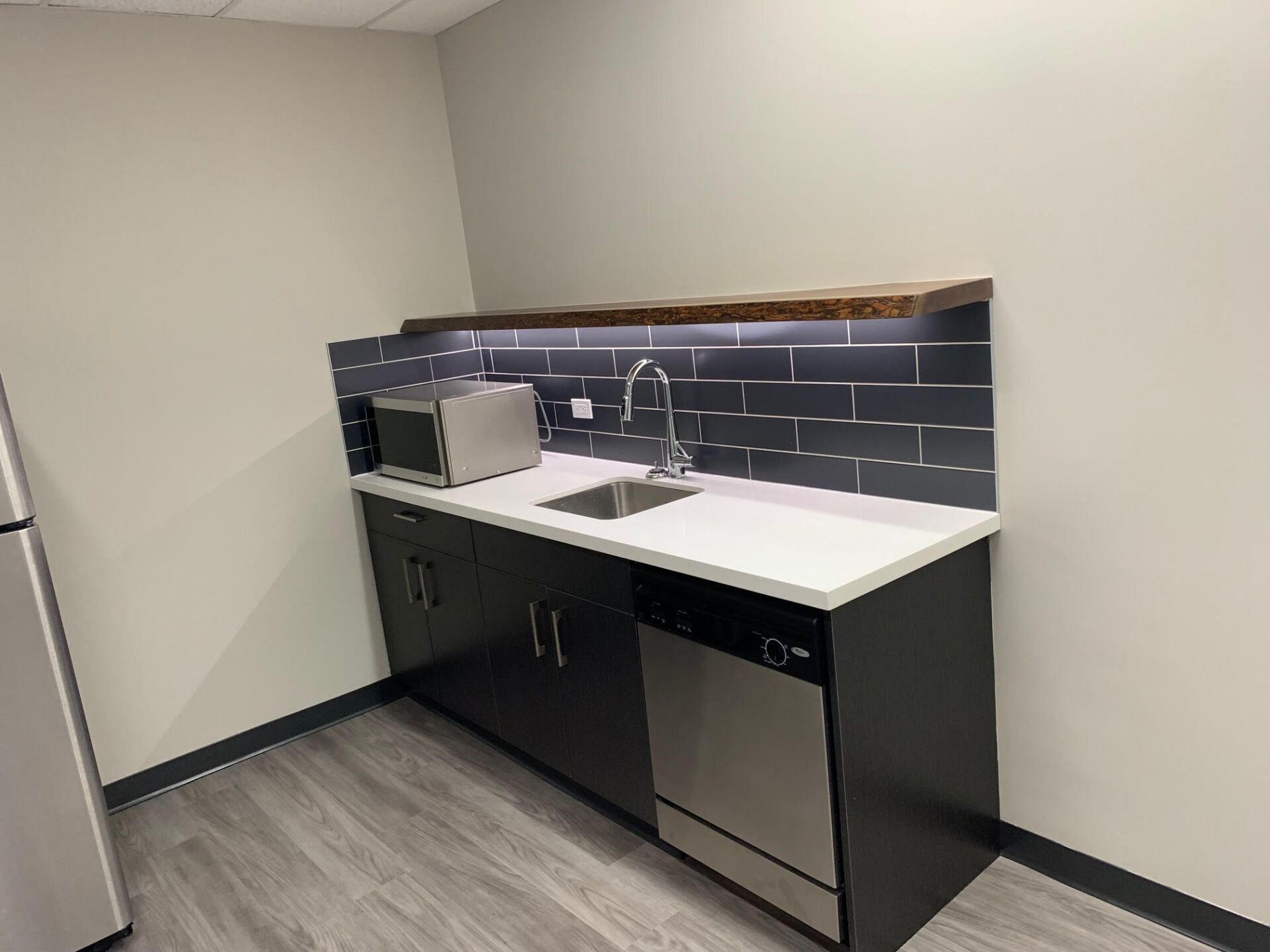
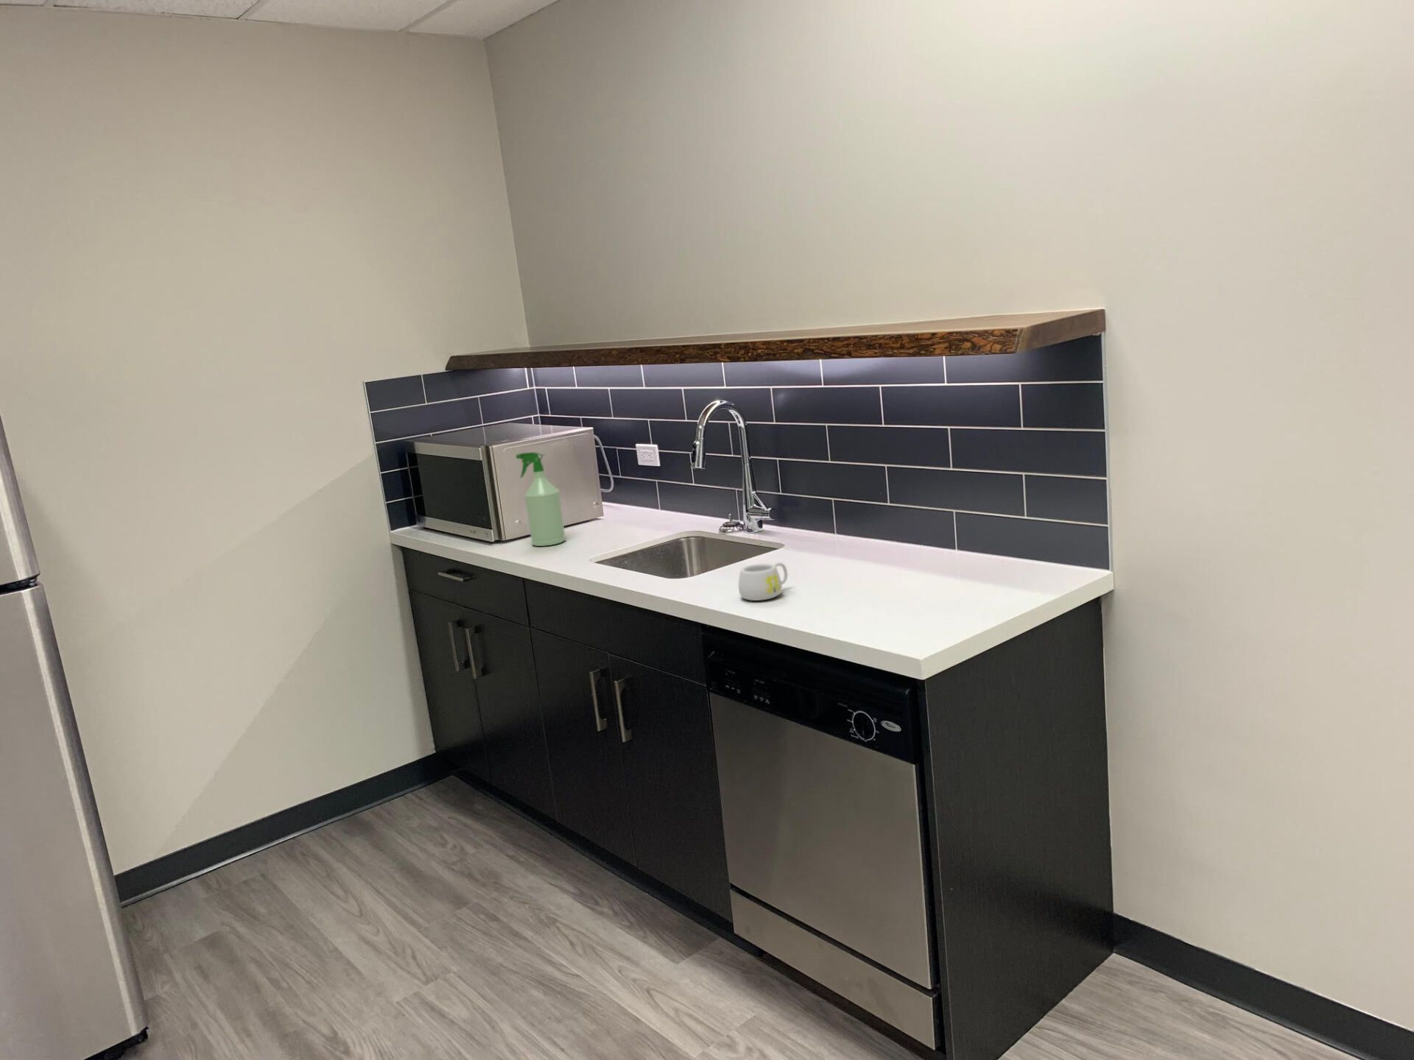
+ spray bottle (542, 497)
+ mug (765, 580)
